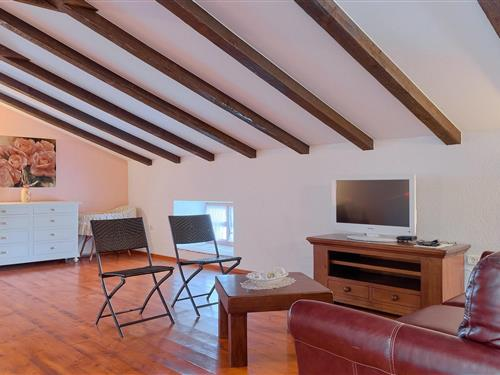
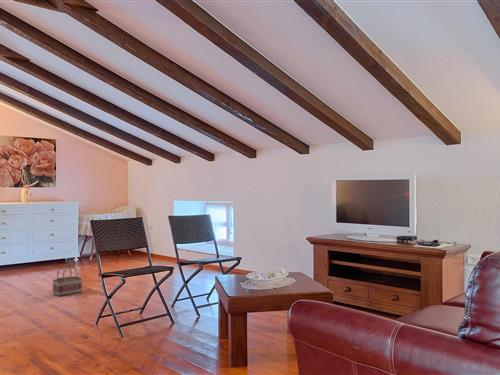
+ basket (67, 279)
